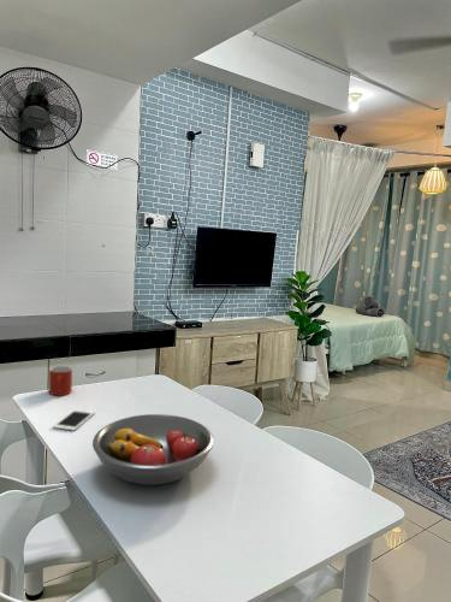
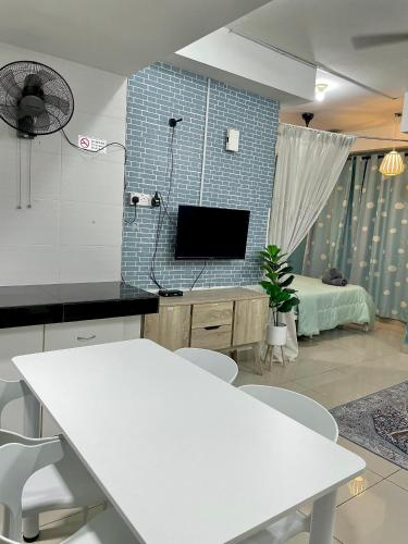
- cell phone (75, 419)
- mug (60, 382)
- fruit bowl (154, 448)
